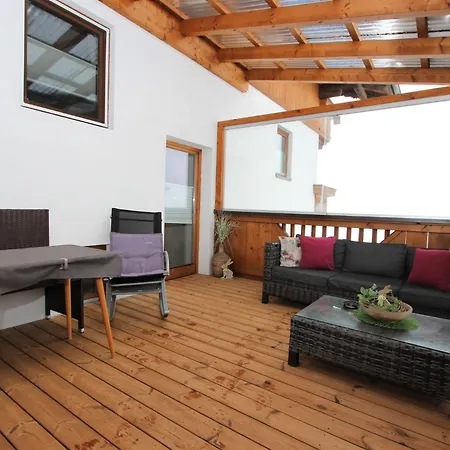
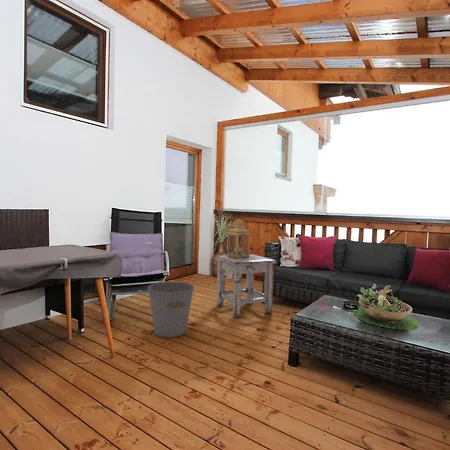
+ bucket (170, 308)
+ stool (246, 283)
+ lantern (237, 237)
